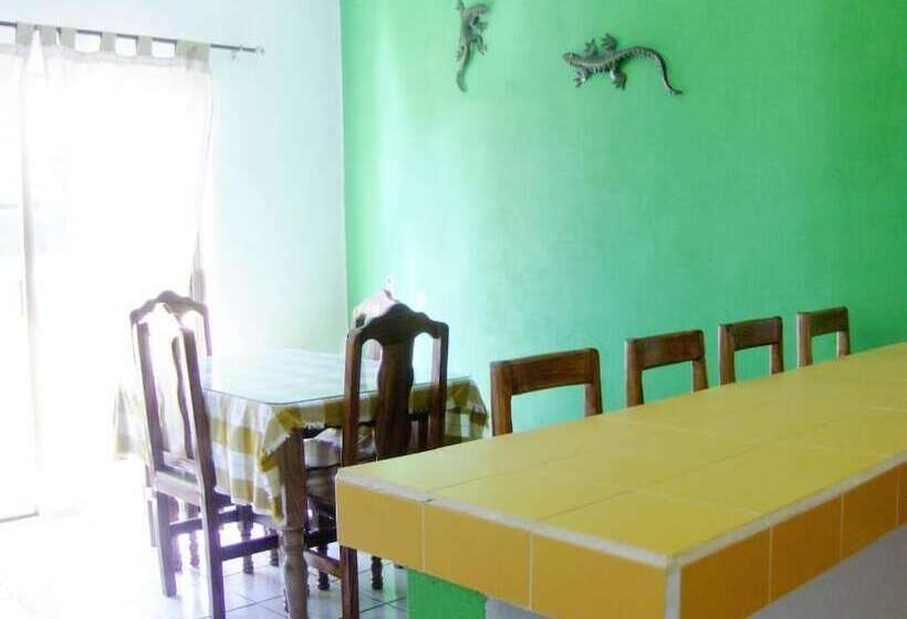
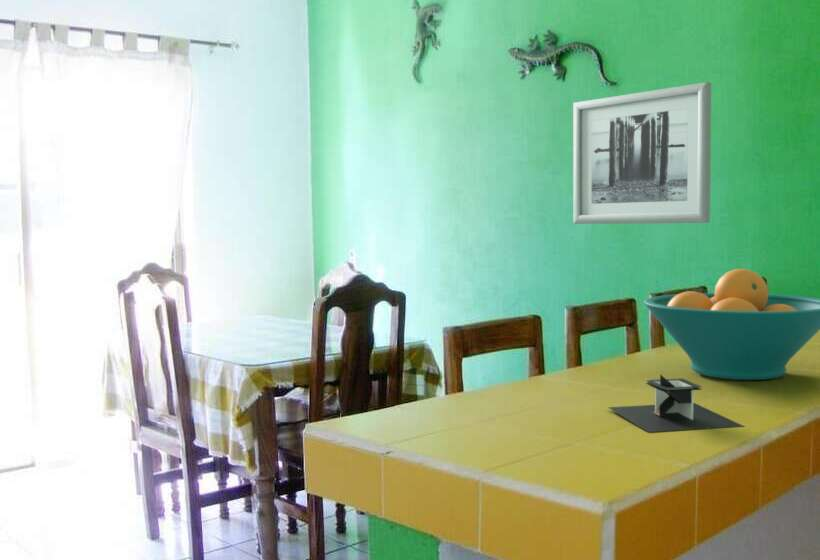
+ architectural model (672, 394)
+ wall art (636, 158)
+ fruit bowl (738, 321)
